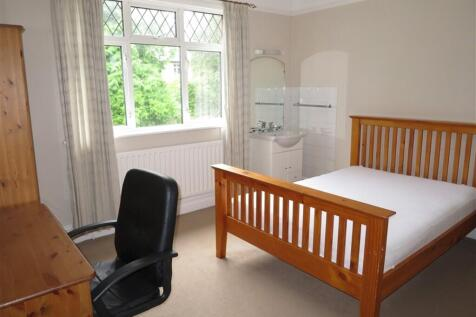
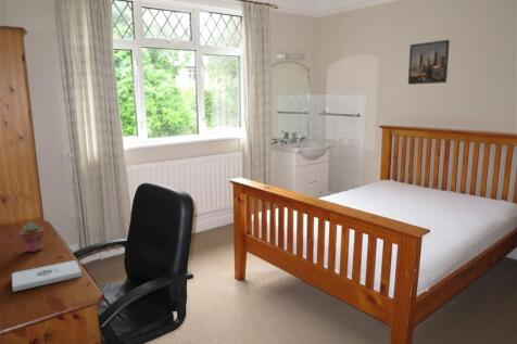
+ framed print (427, 63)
+ potted succulent (31, 235)
+ notepad (47, 275)
